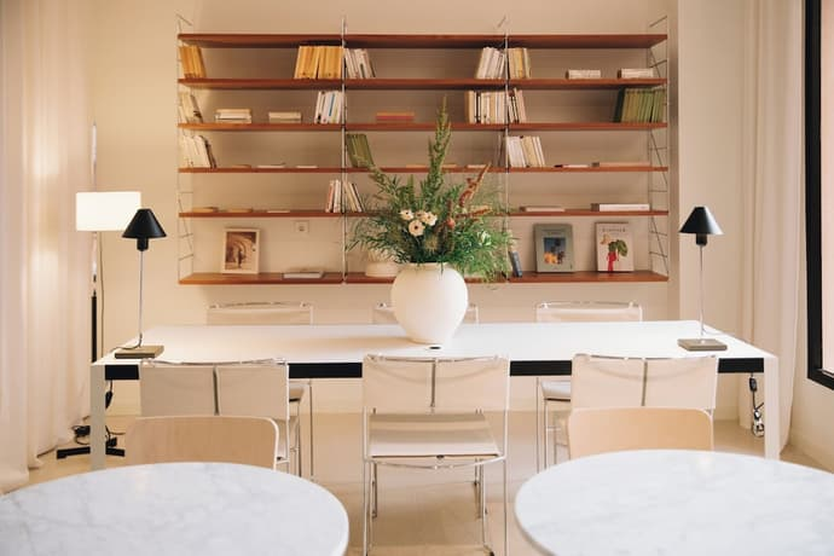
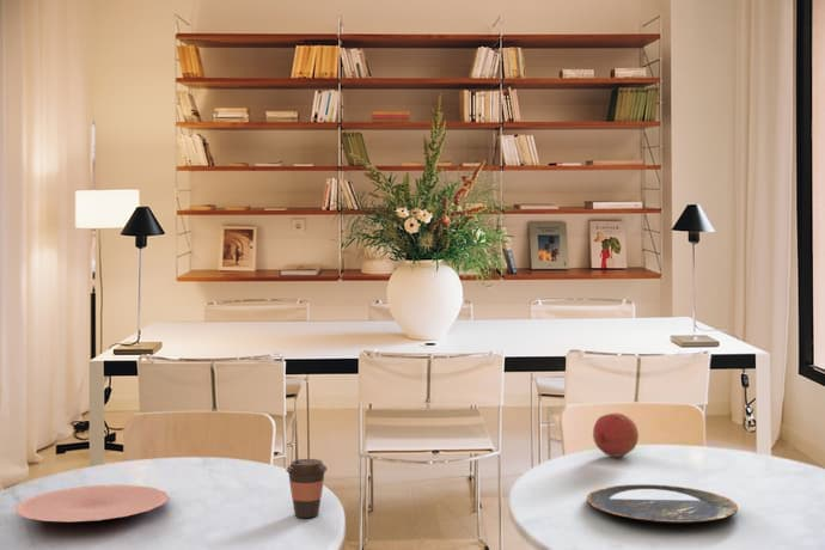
+ plate (660, 505)
+ coffee cup (306, 488)
+ fruit (616, 434)
+ plate (93, 507)
